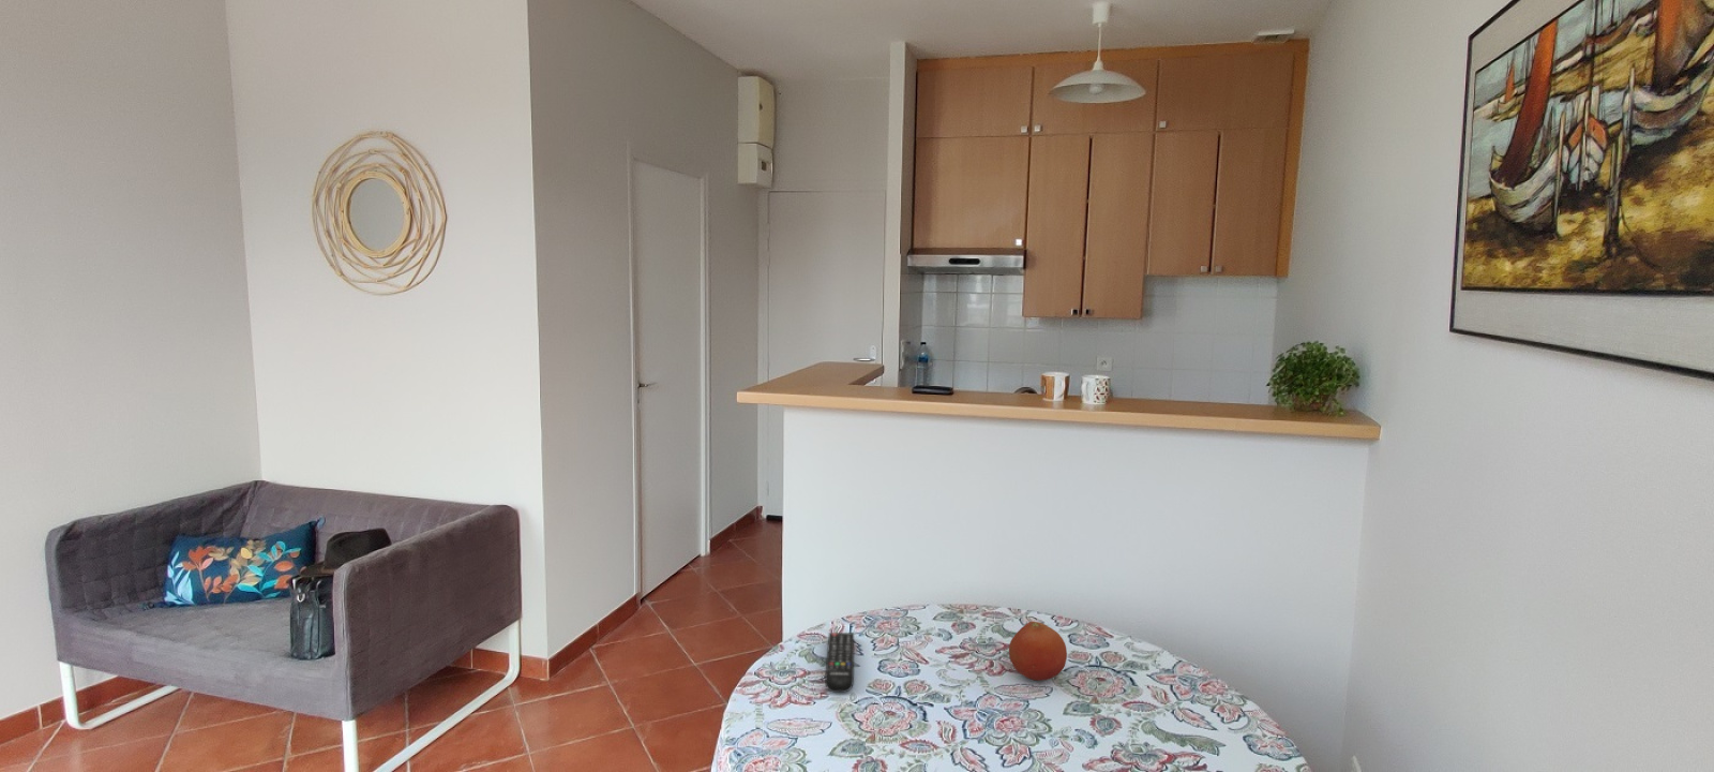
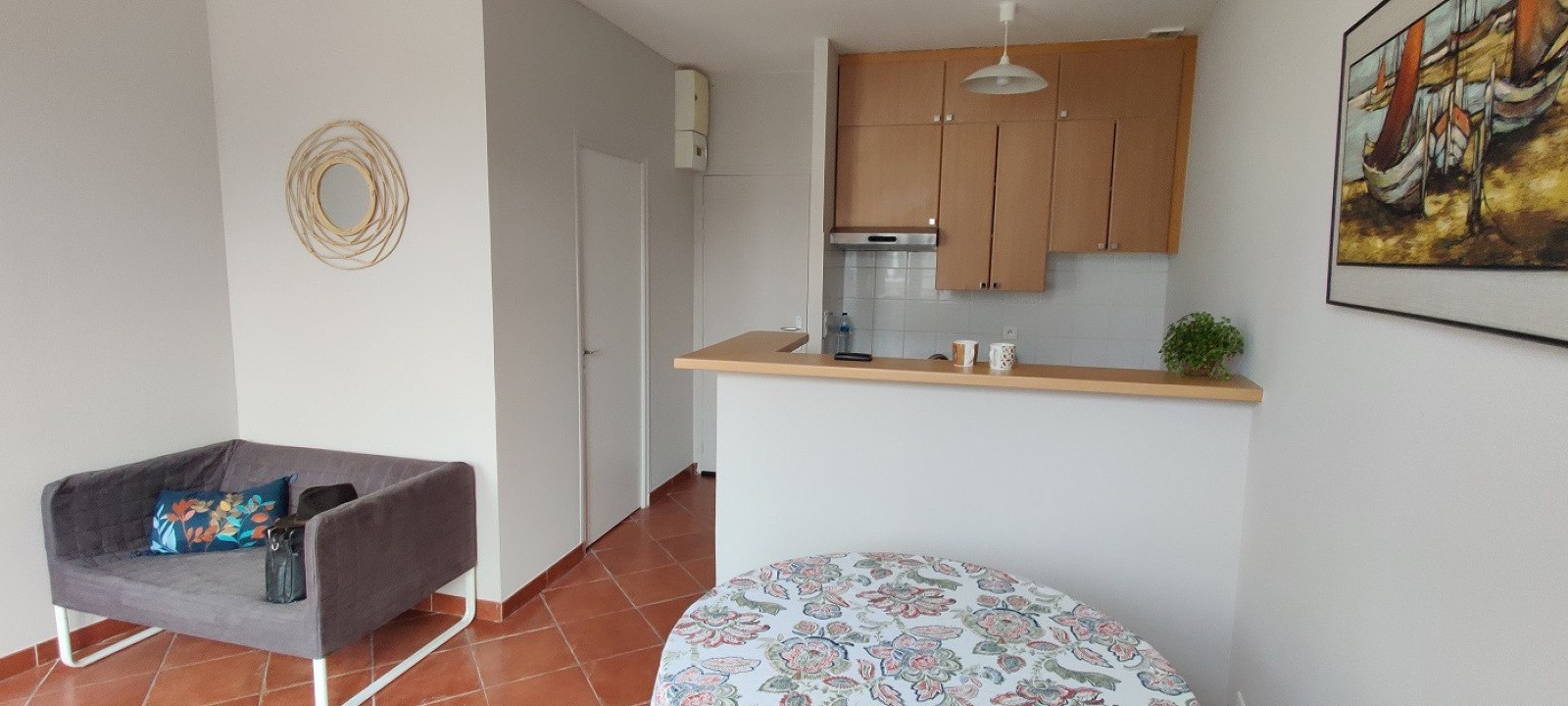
- fruit (1037, 650)
- remote control (840, 657)
